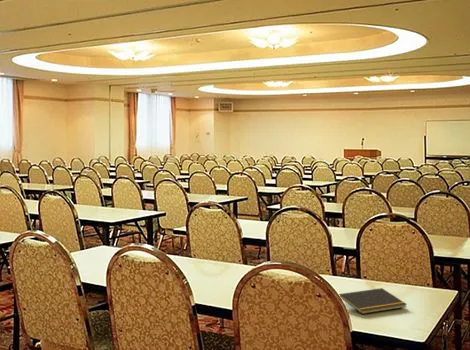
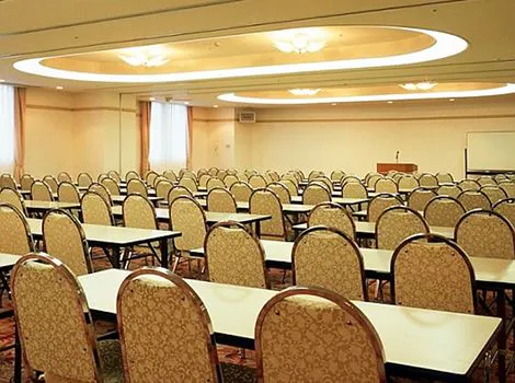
- notepad (372, 300)
